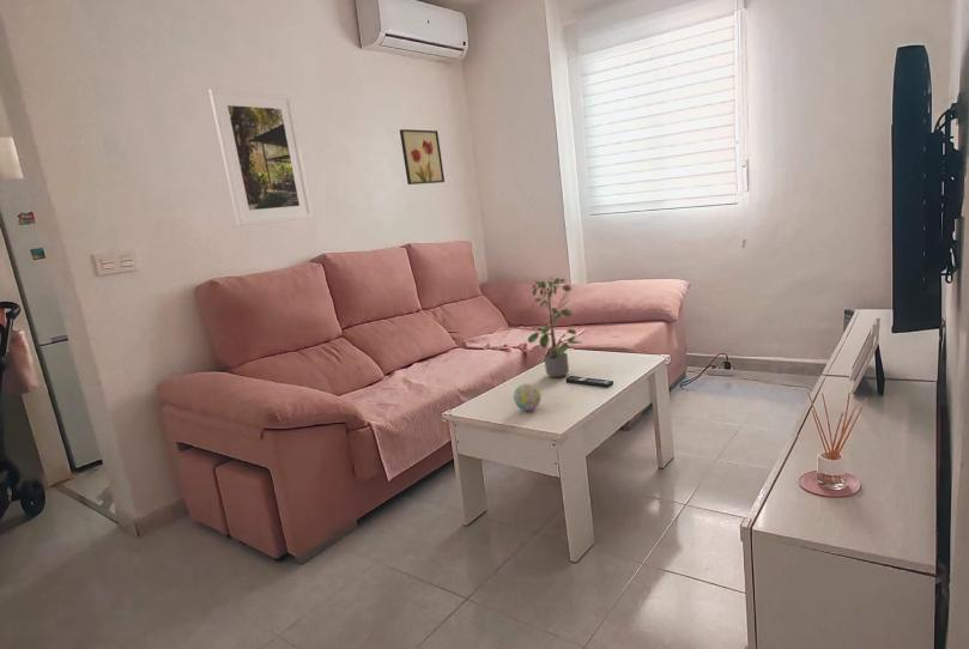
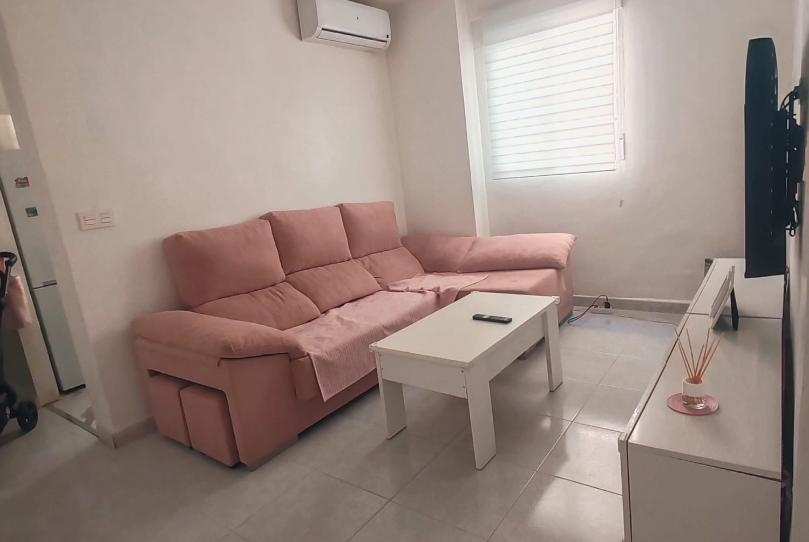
- wall art (422, 157)
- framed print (265, 158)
- decorative ball (527, 396)
- potted plant (552, 327)
